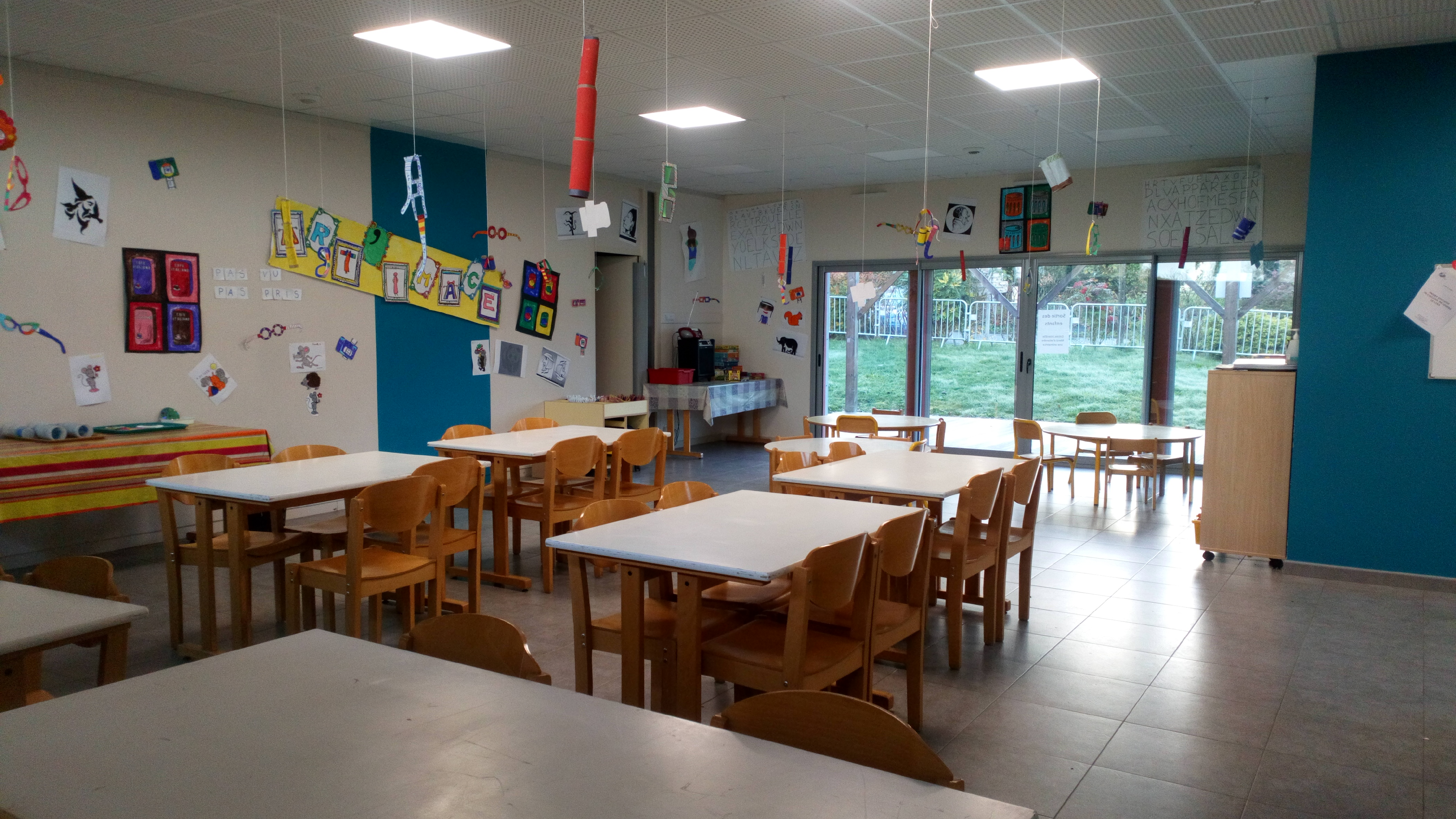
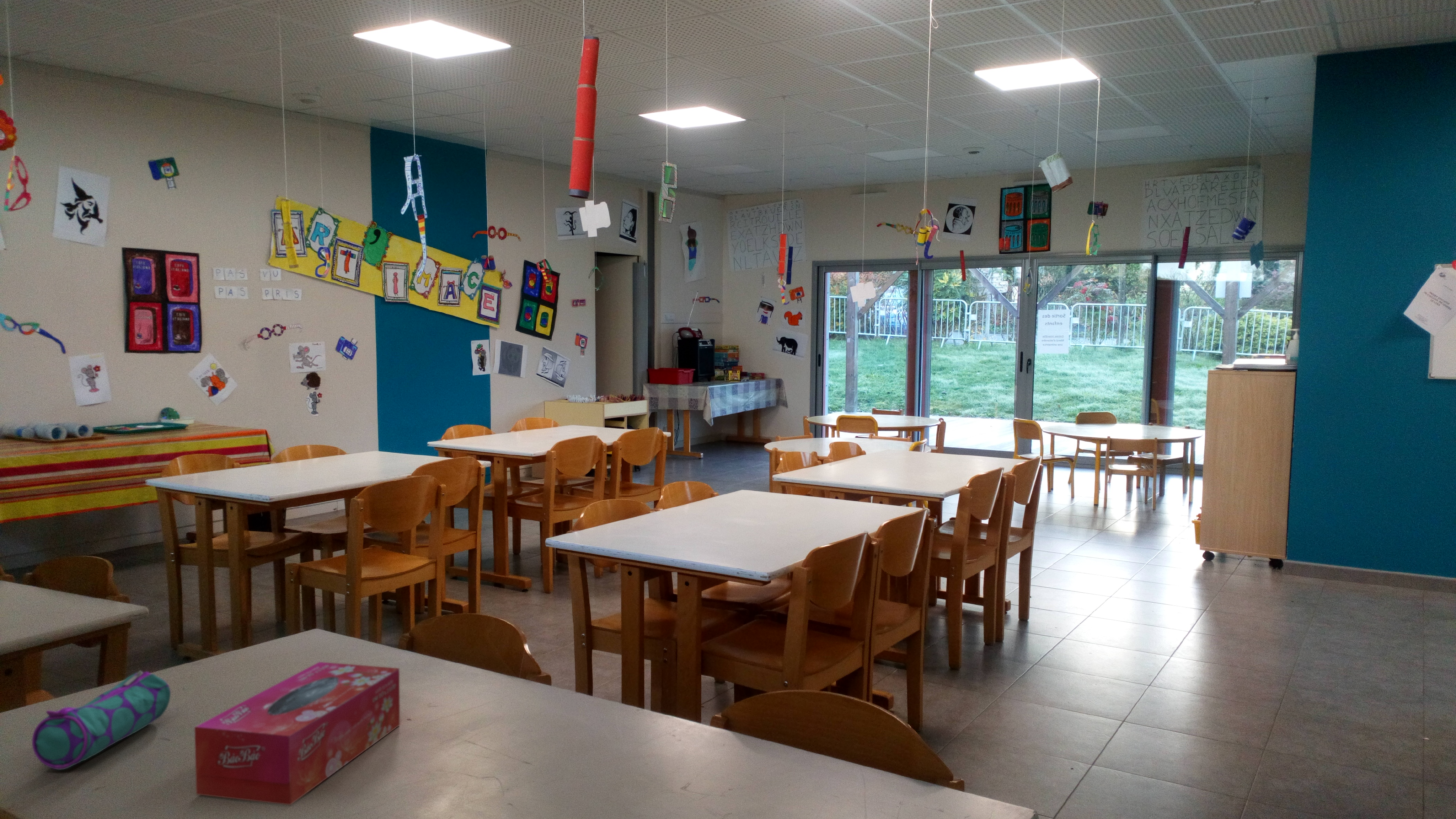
+ pencil case (105, 716)
+ tissue box (306, 726)
